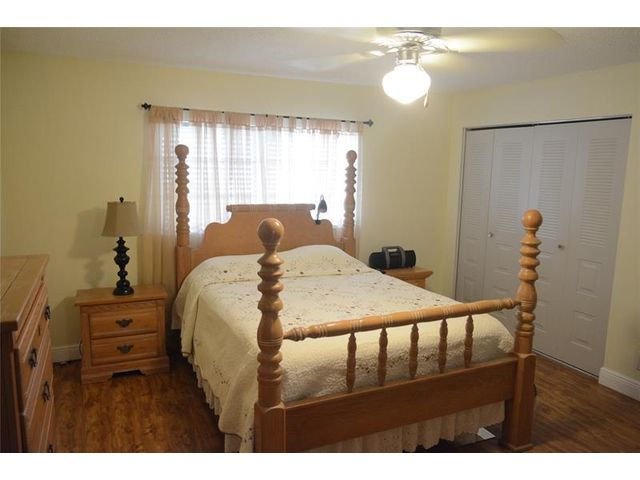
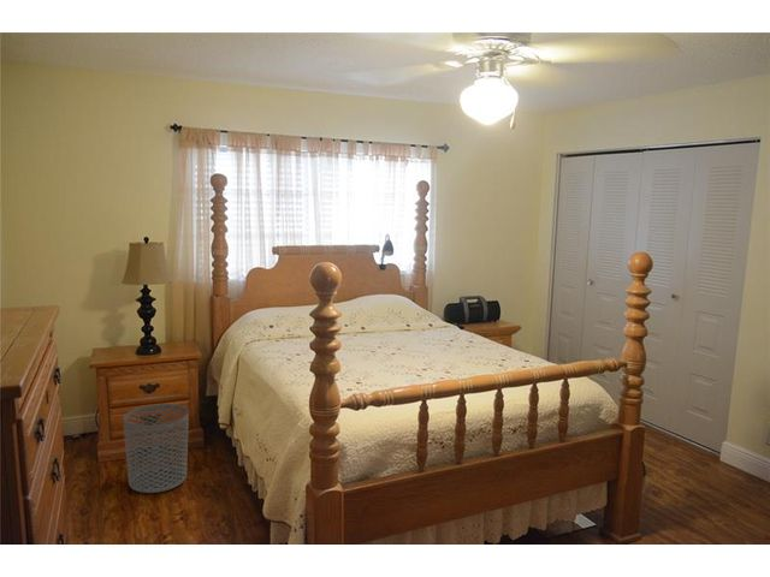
+ waste bin (156, 447)
